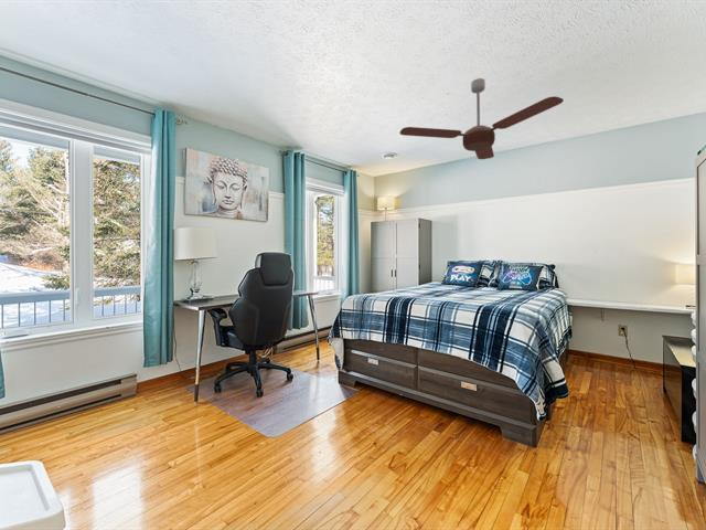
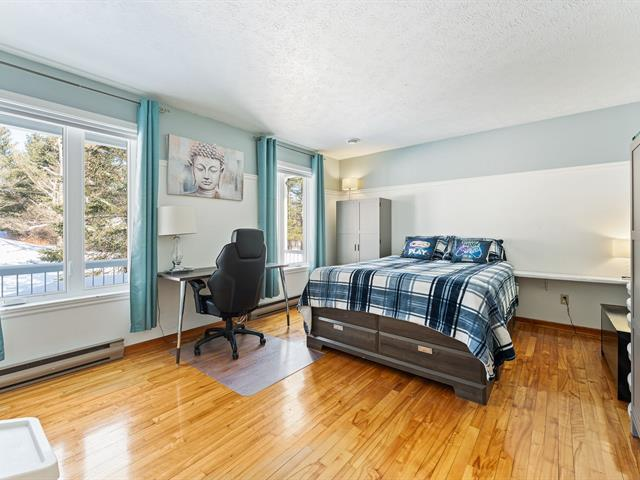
- ceiling fan (477, 119)
